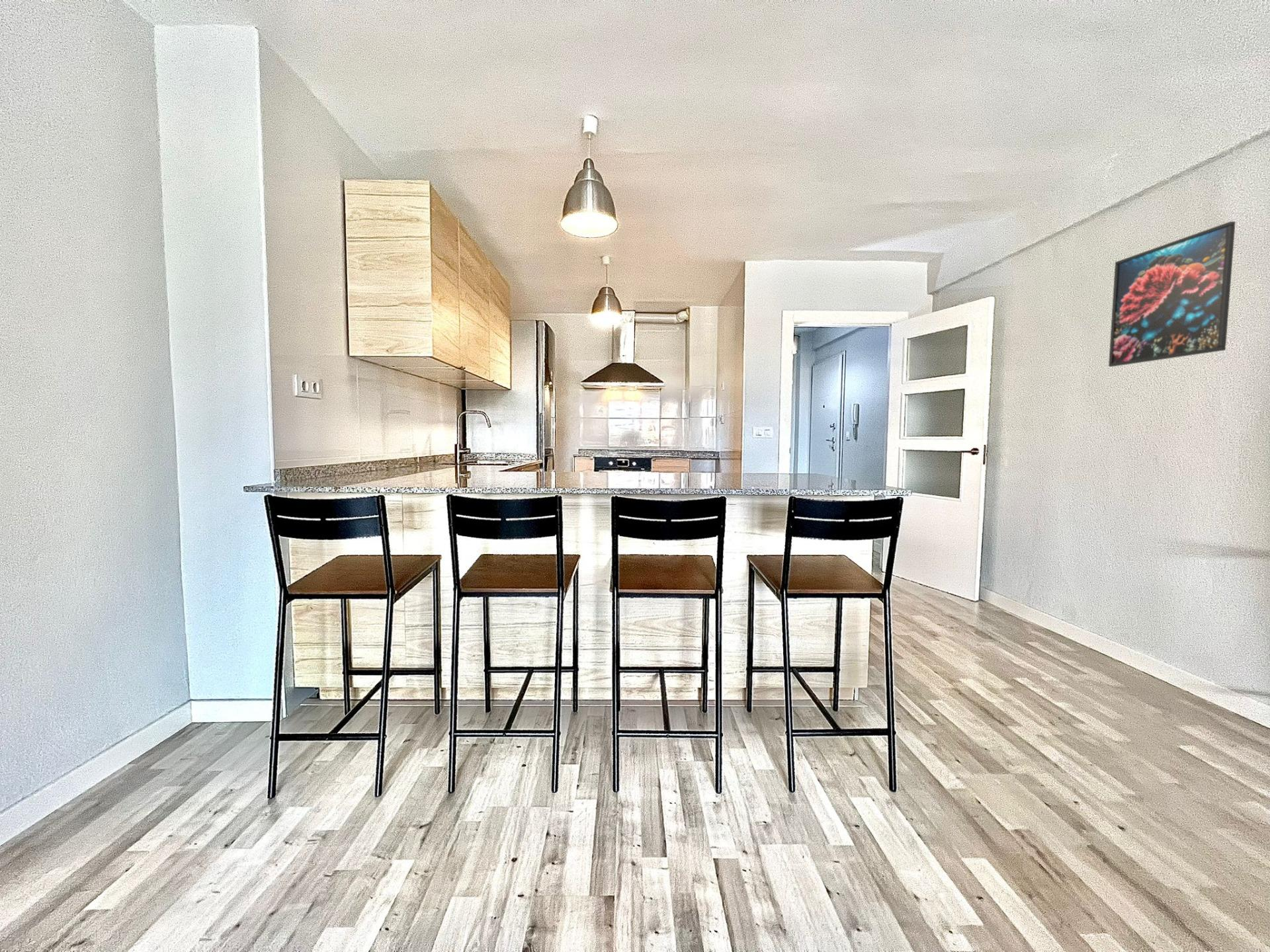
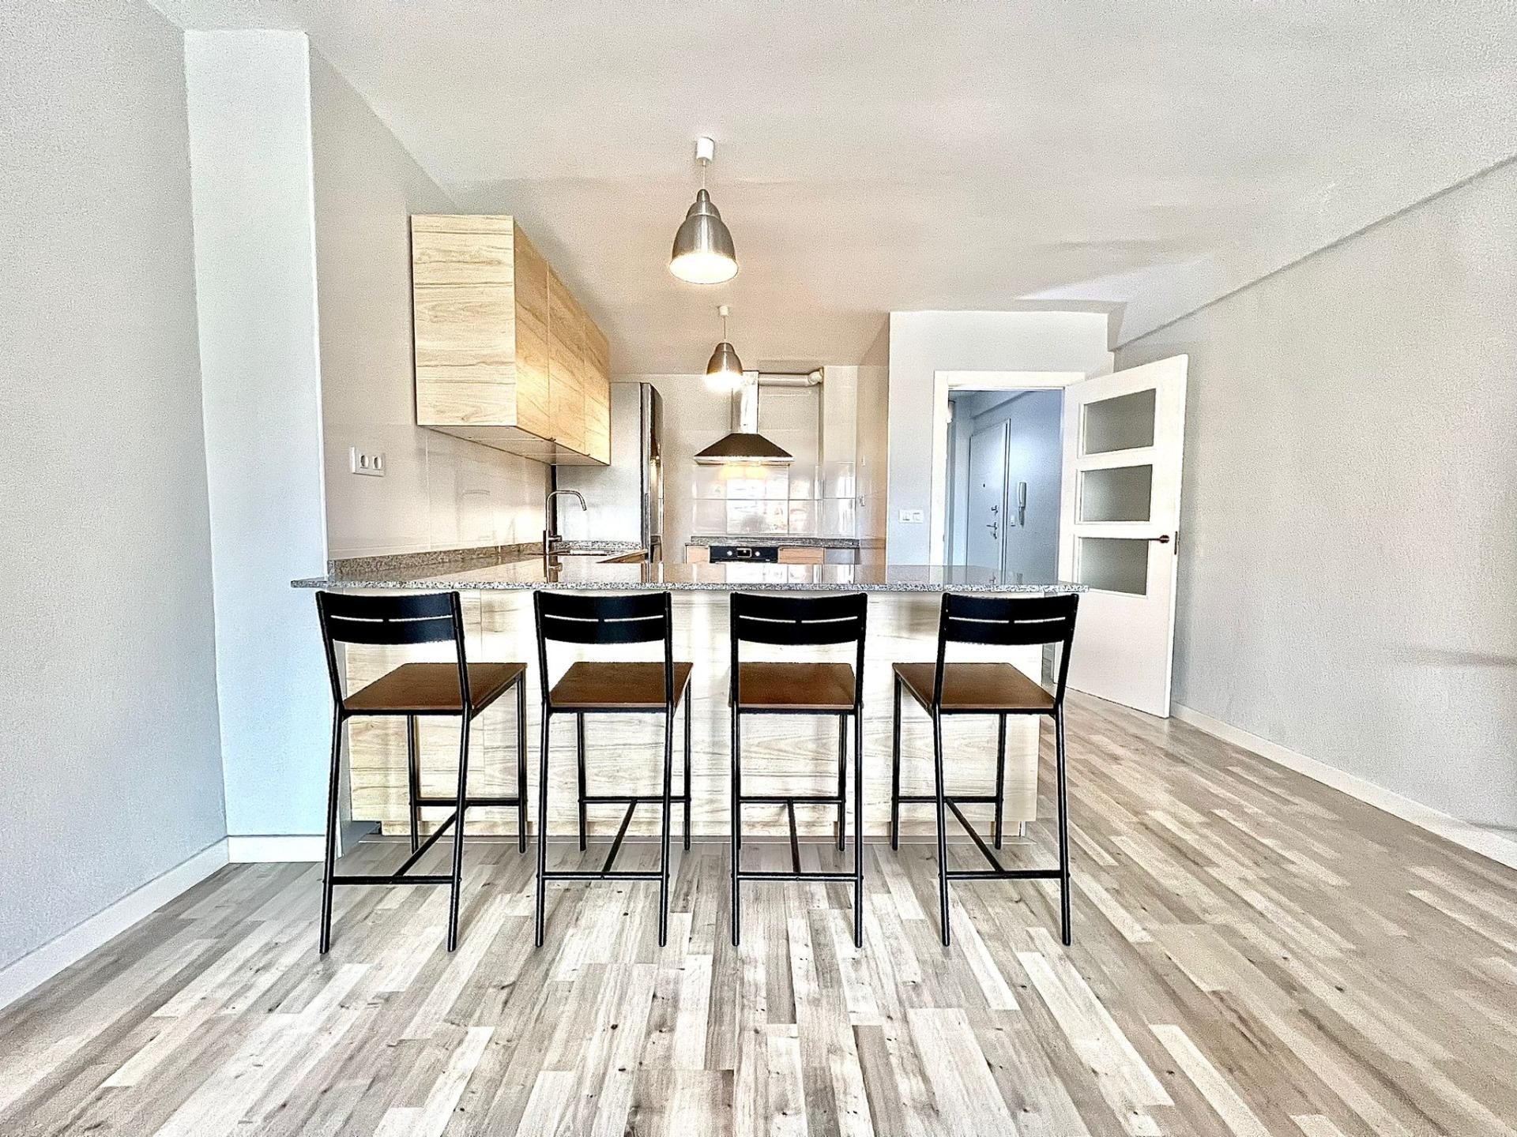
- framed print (1165, 301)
